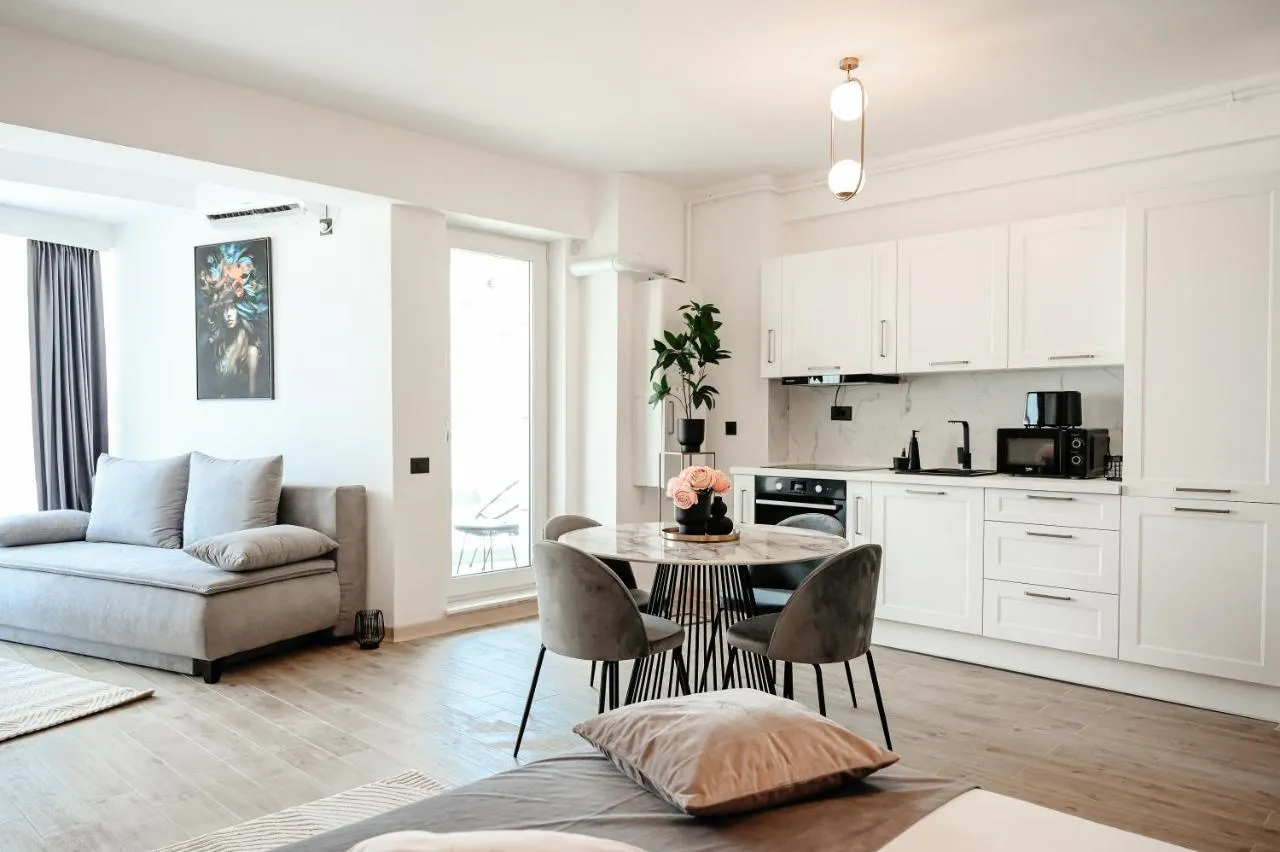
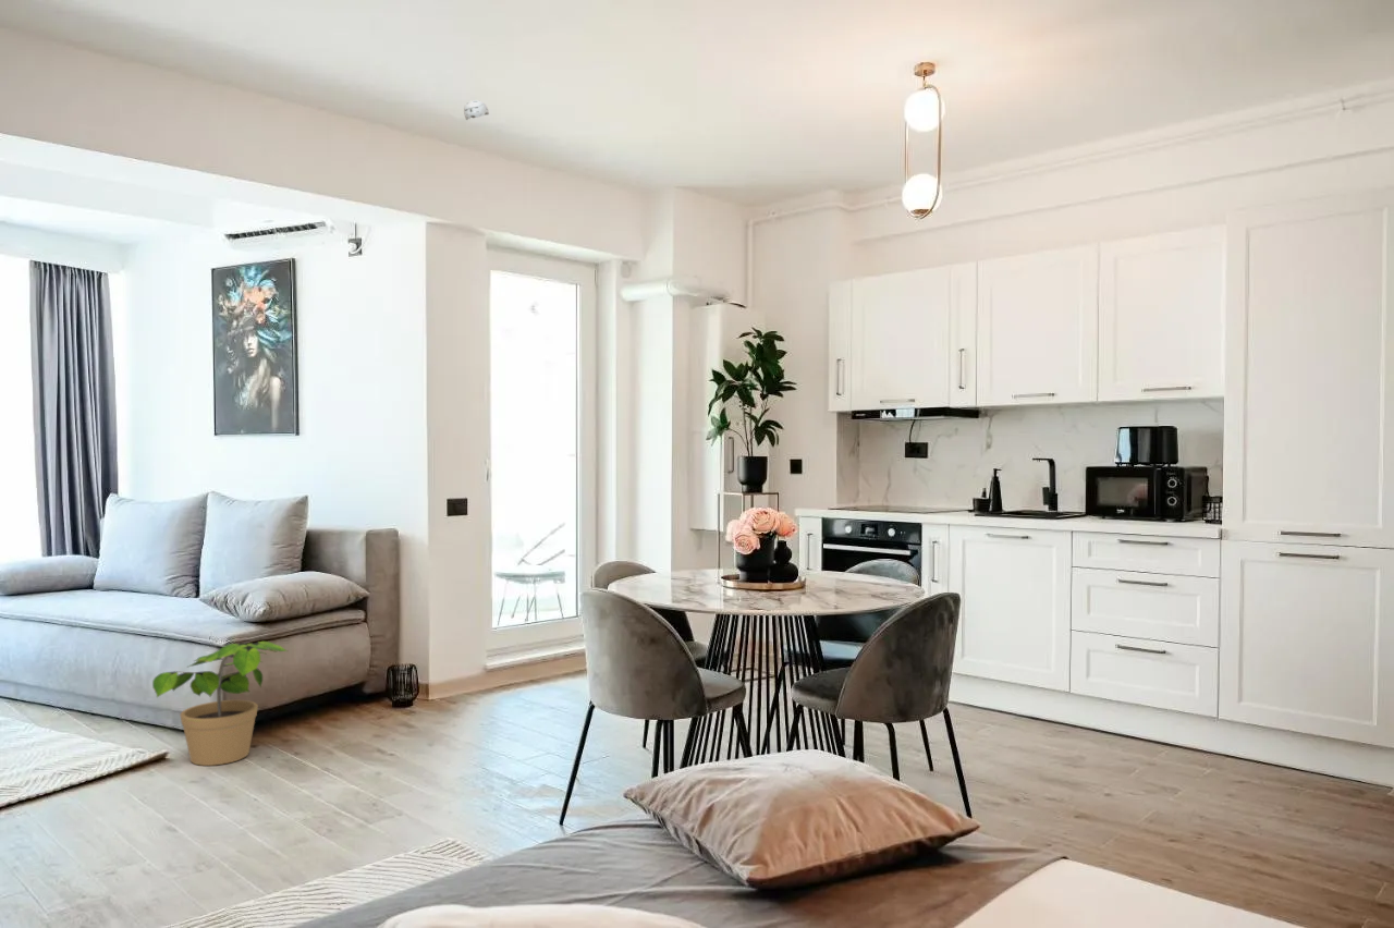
+ potted plant (221, 703)
+ smoke detector (476, 111)
